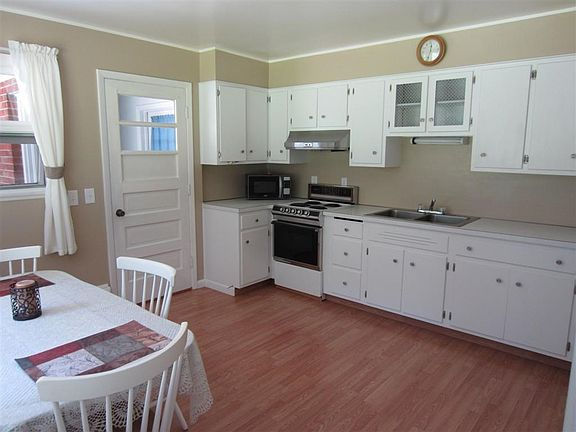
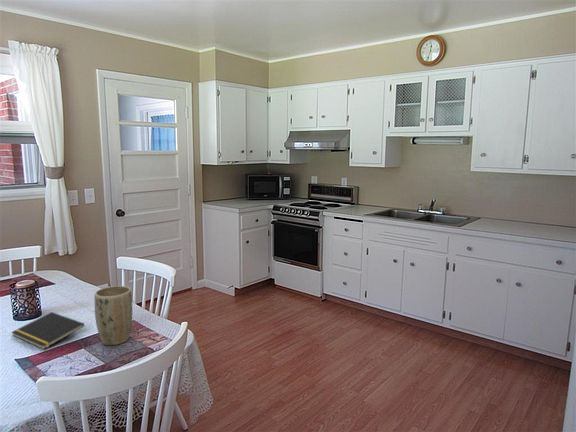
+ plant pot (114, 315)
+ notepad (48, 329)
